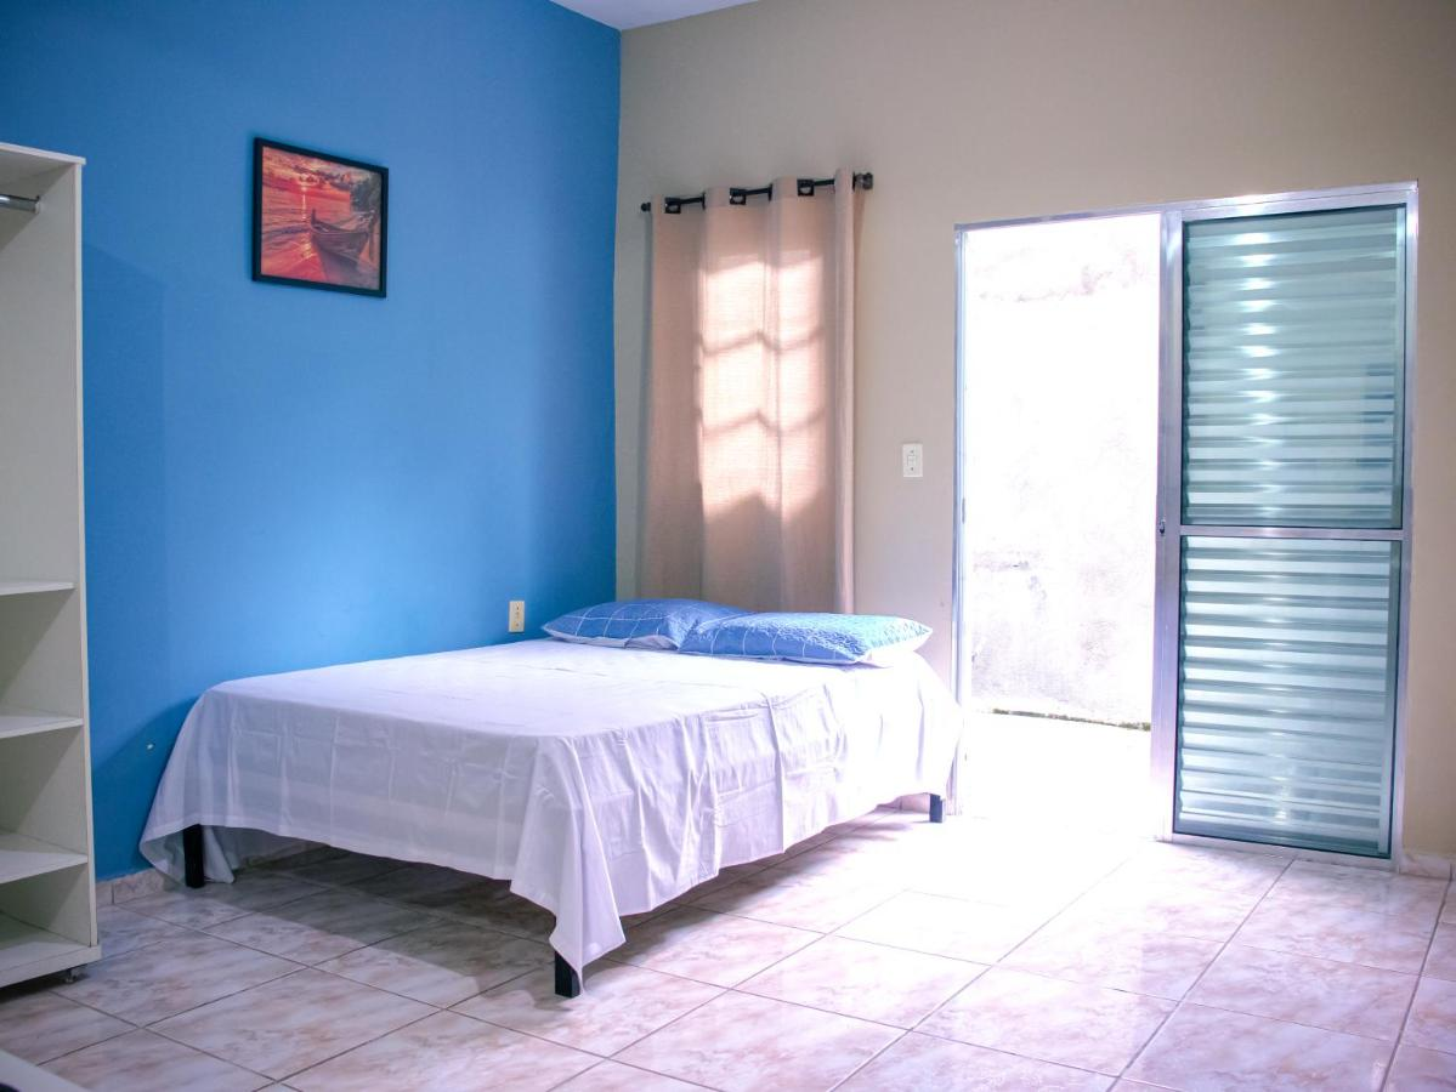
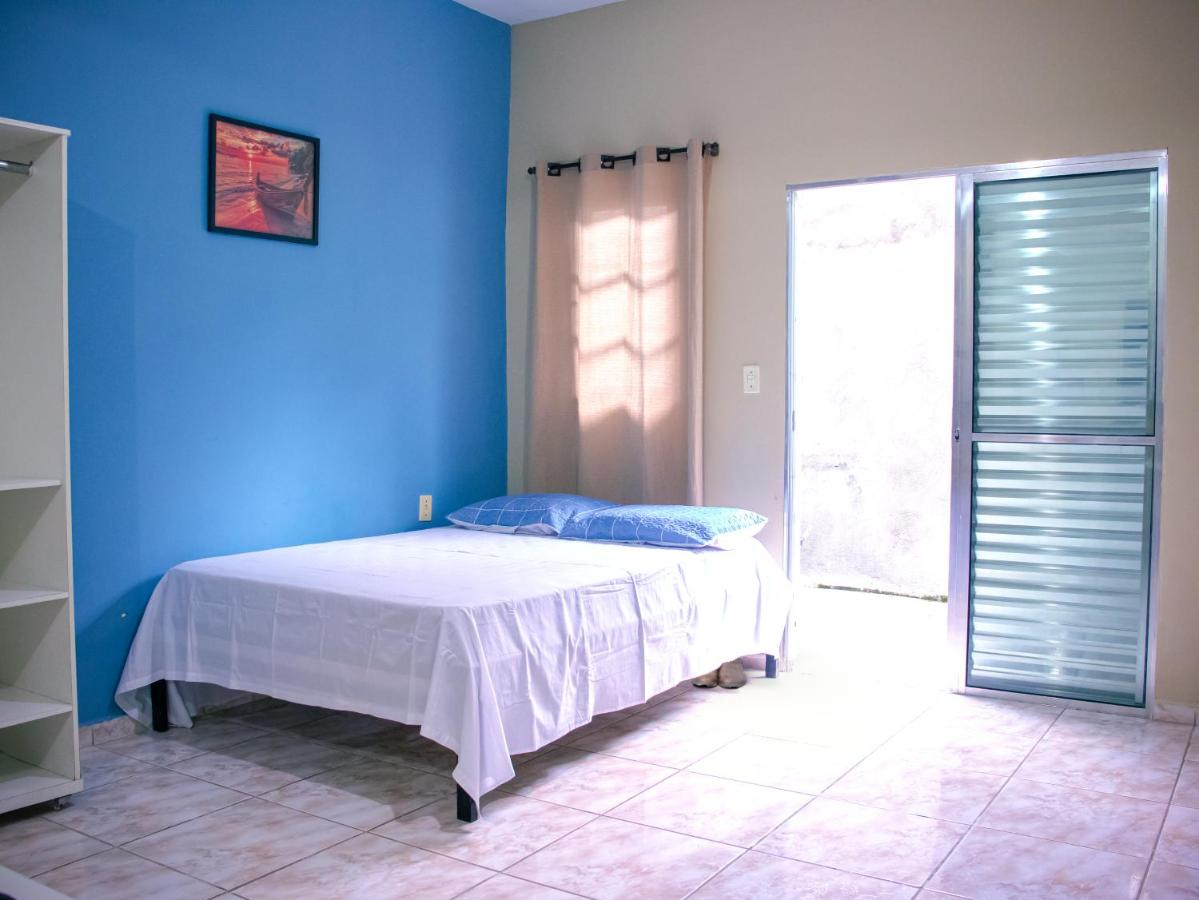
+ boots (726, 662)
